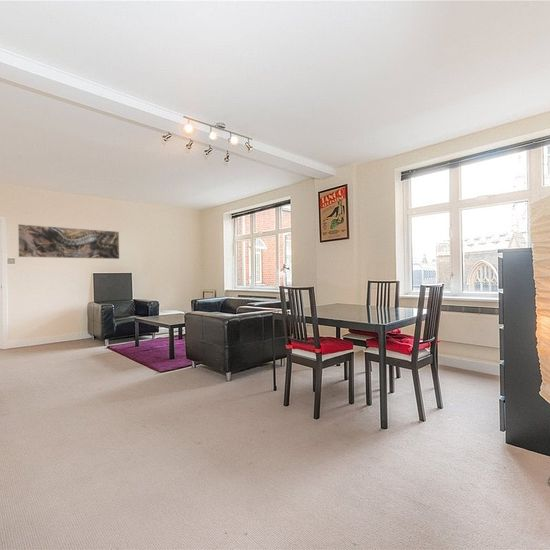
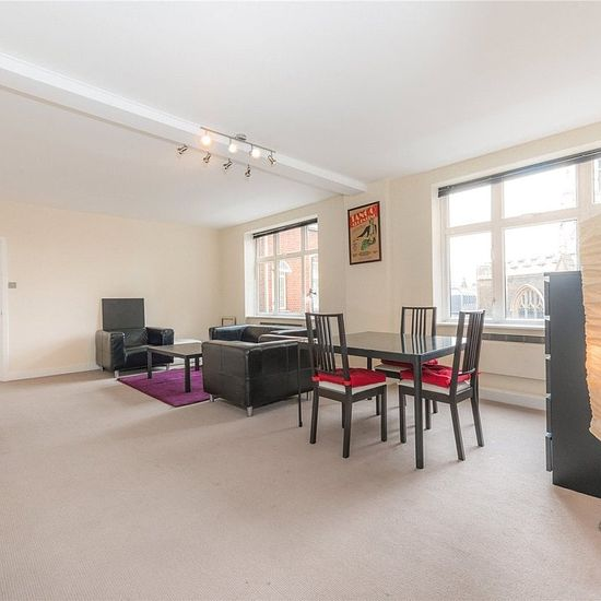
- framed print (73, 243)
